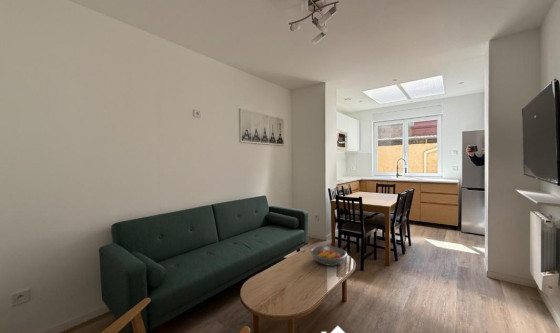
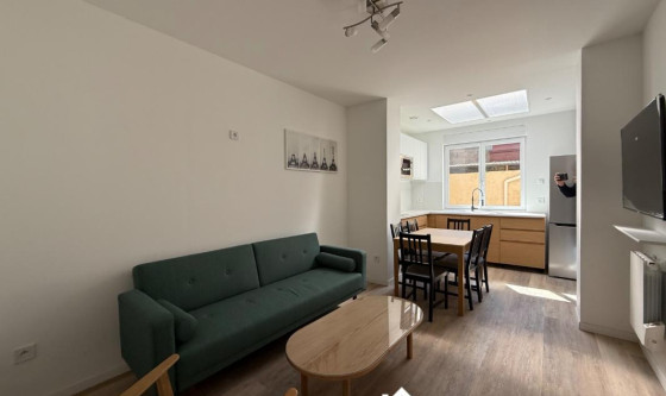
- fruit bowl (328, 255)
